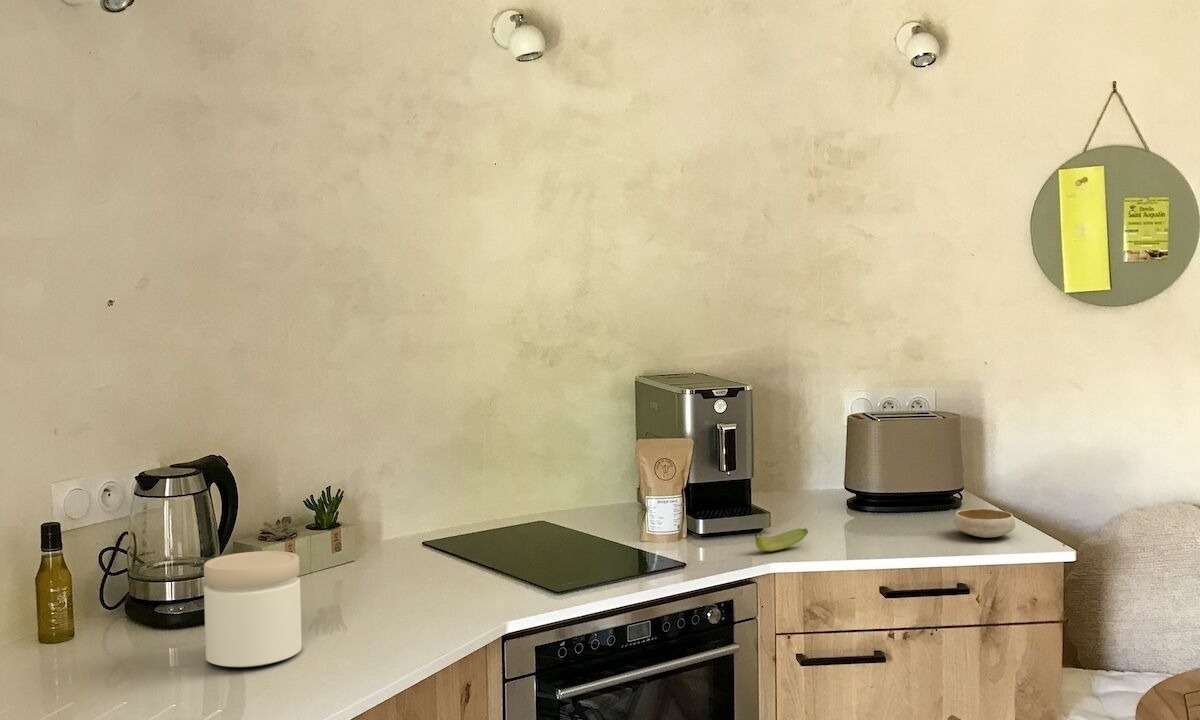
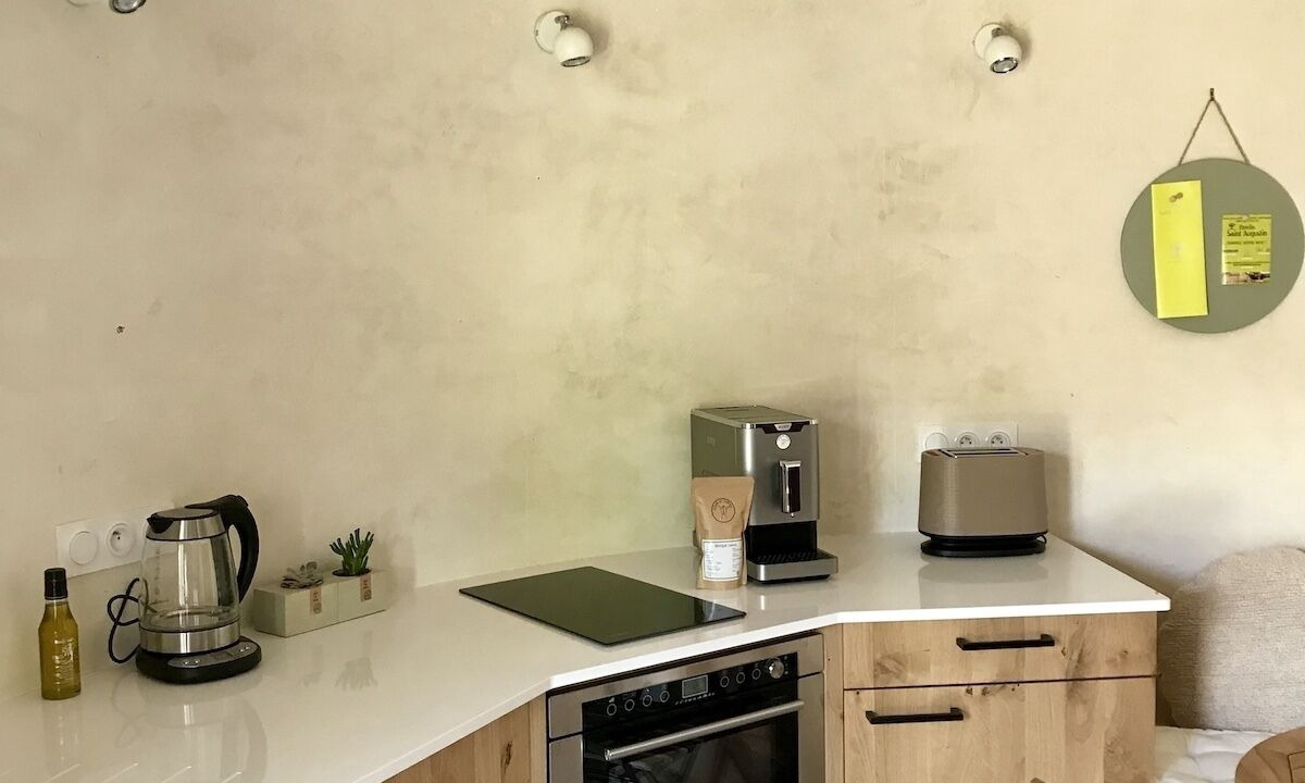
- bowl (984, 524)
- jar (253, 607)
- banana (780, 539)
